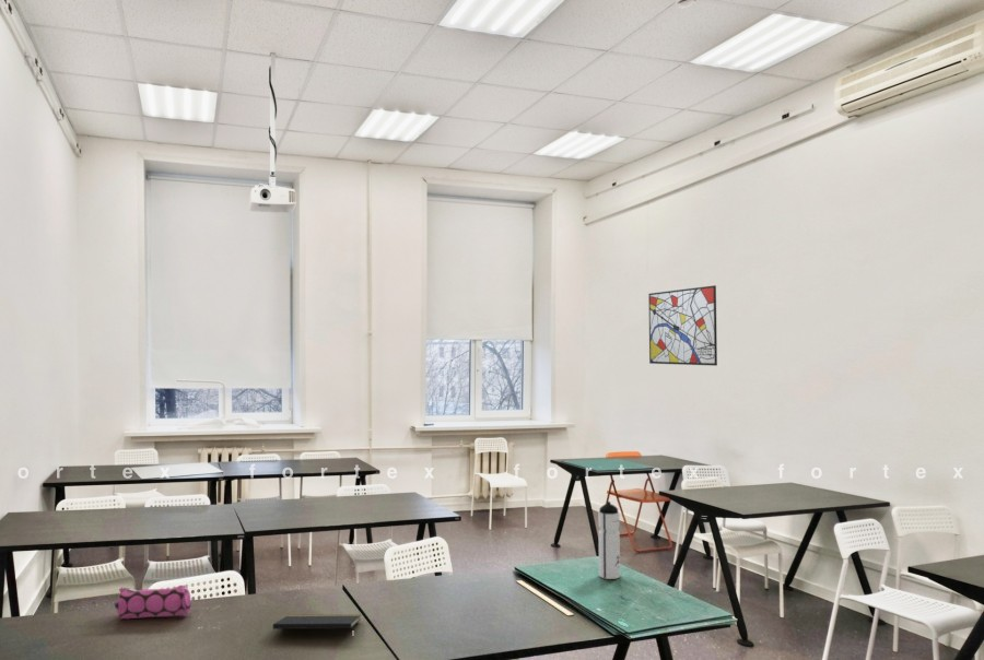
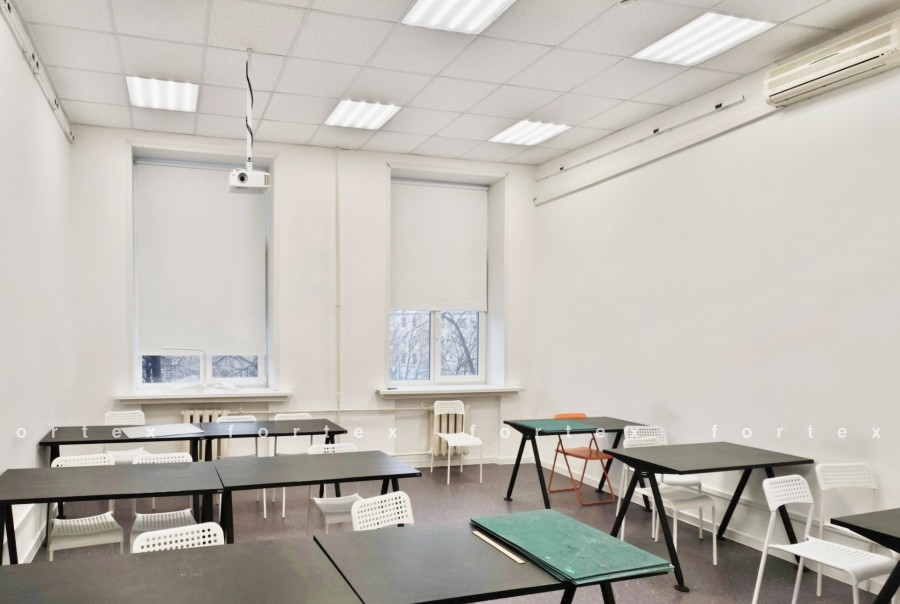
- pencil case (154, 600)
- wall art (680, 327)
- water bottle (609, 539)
- notepad (318, 621)
